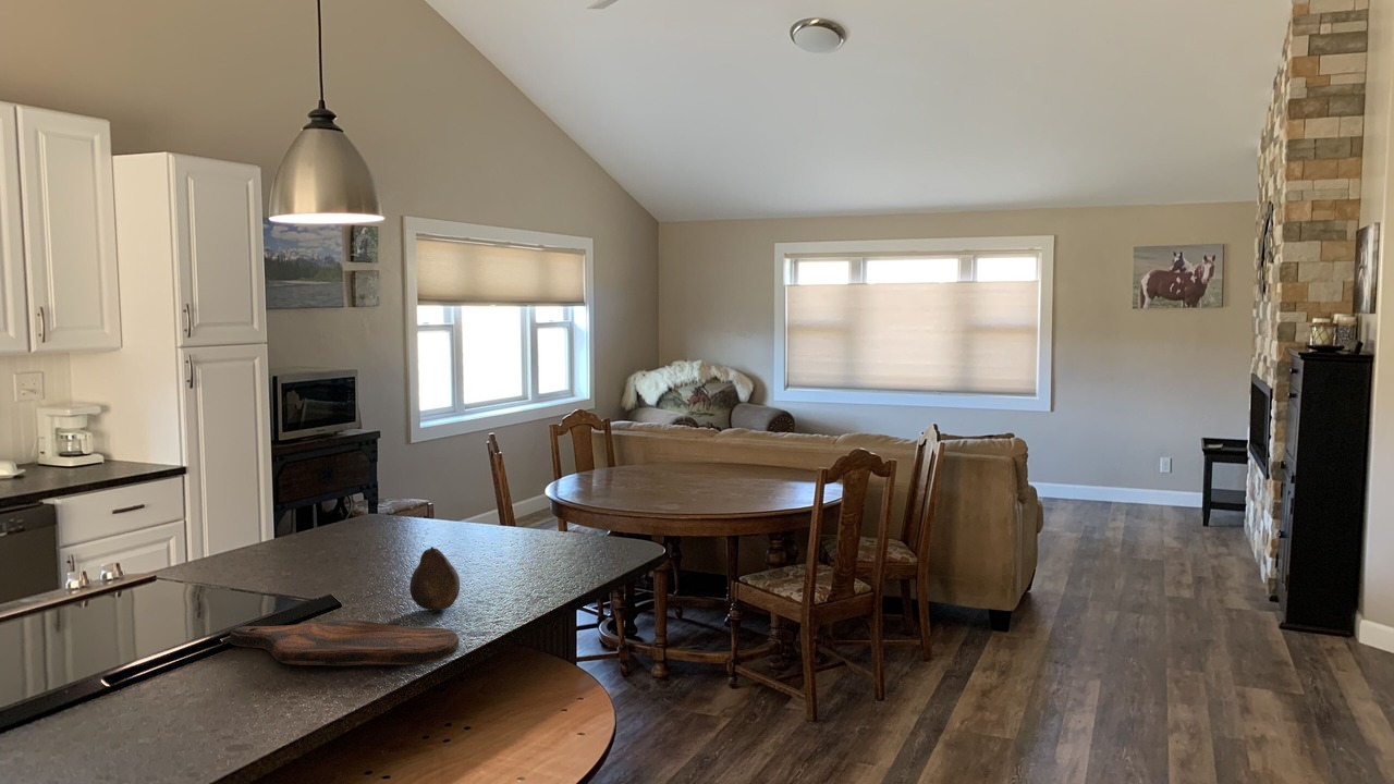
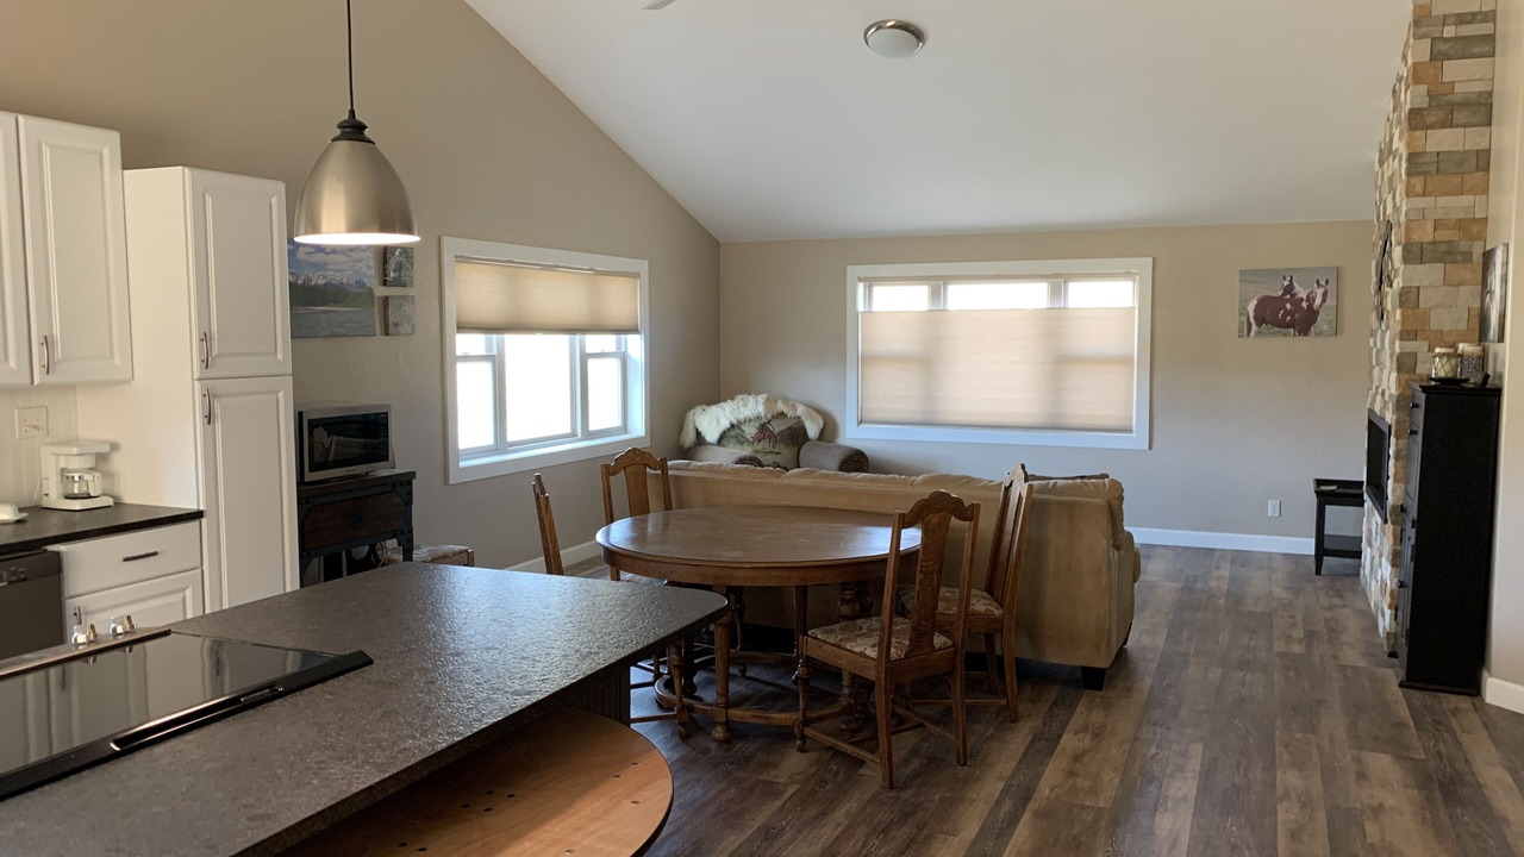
- fruit (435, 577)
- cutting board (337, 642)
